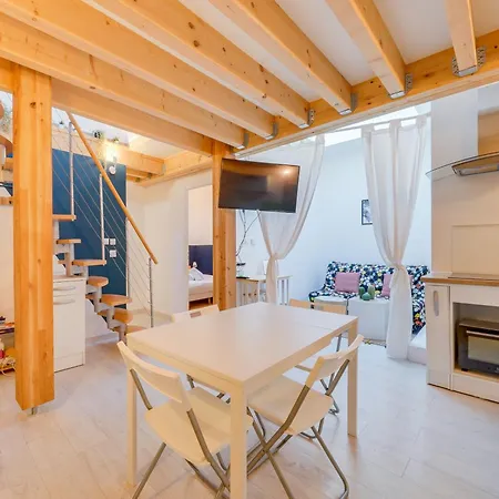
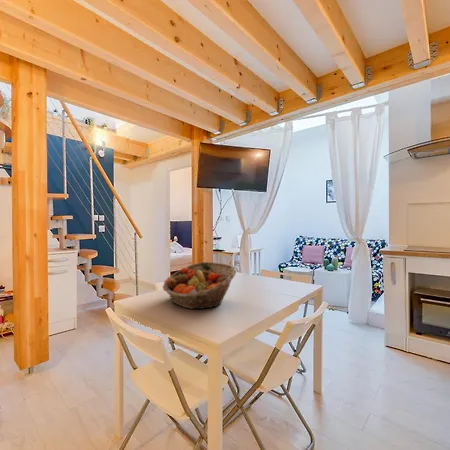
+ fruit basket (199, 283)
